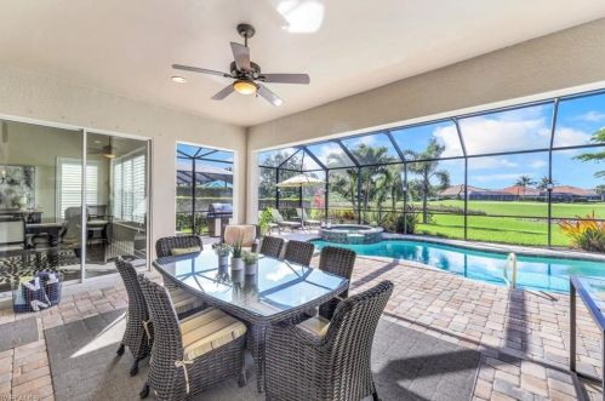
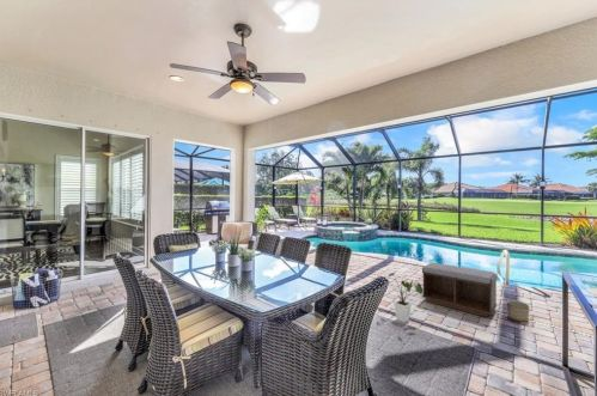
+ house plant (401, 299)
+ bench (457, 286)
+ planter (517, 311)
